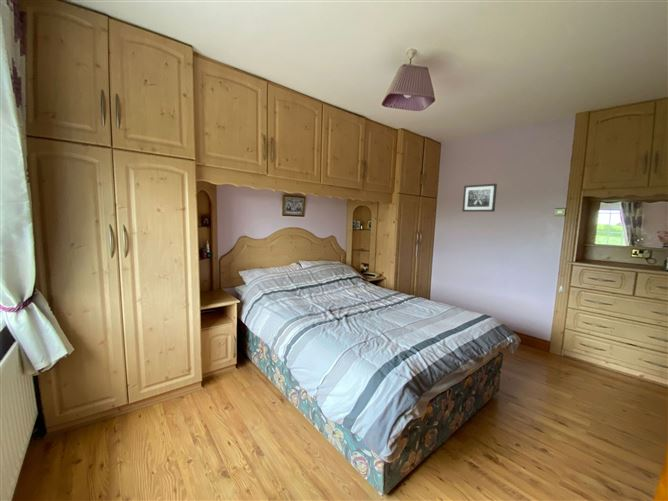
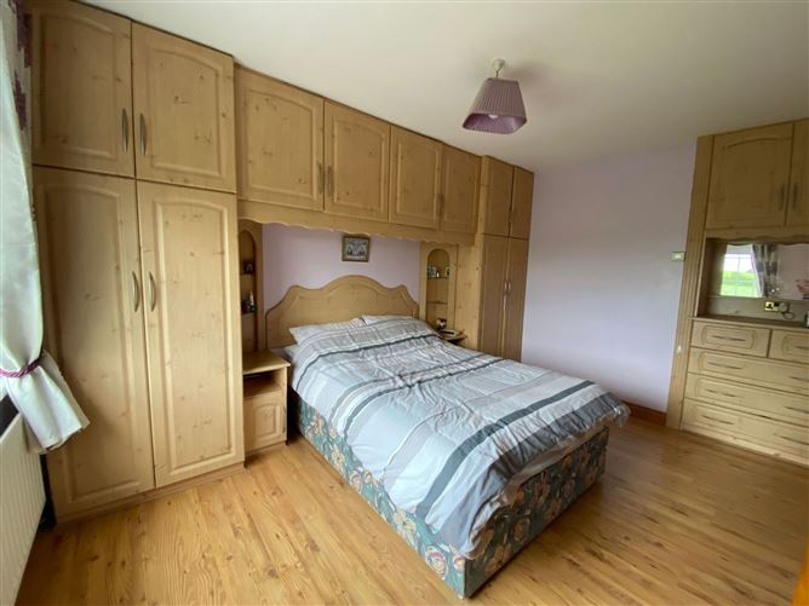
- wall art (478, 198)
